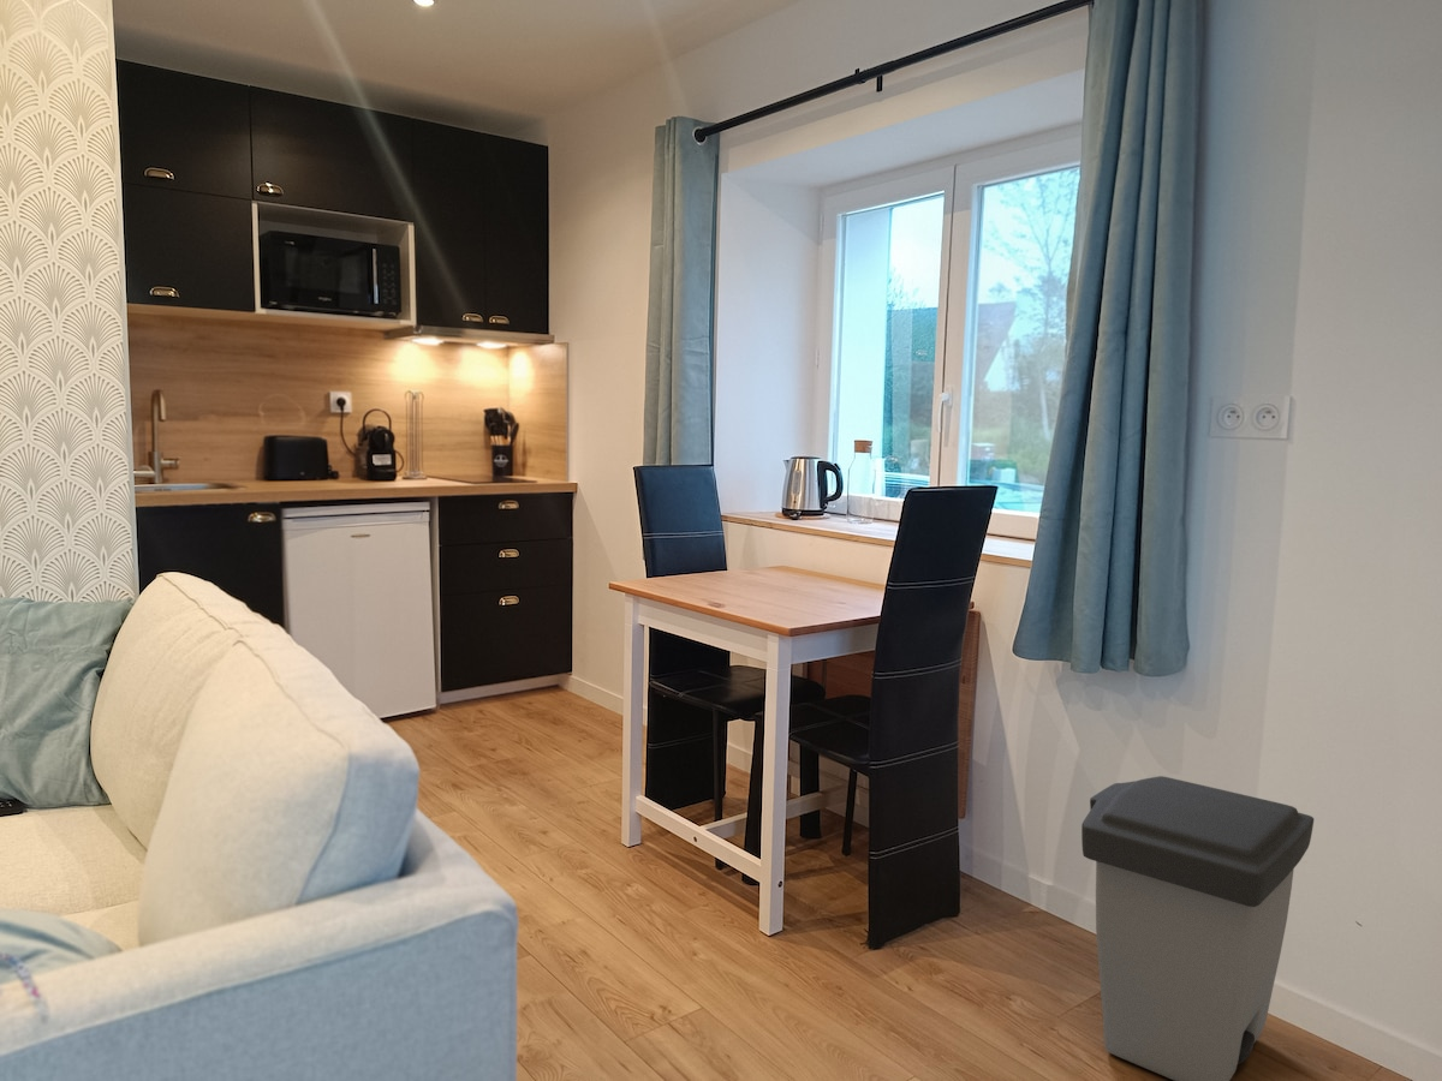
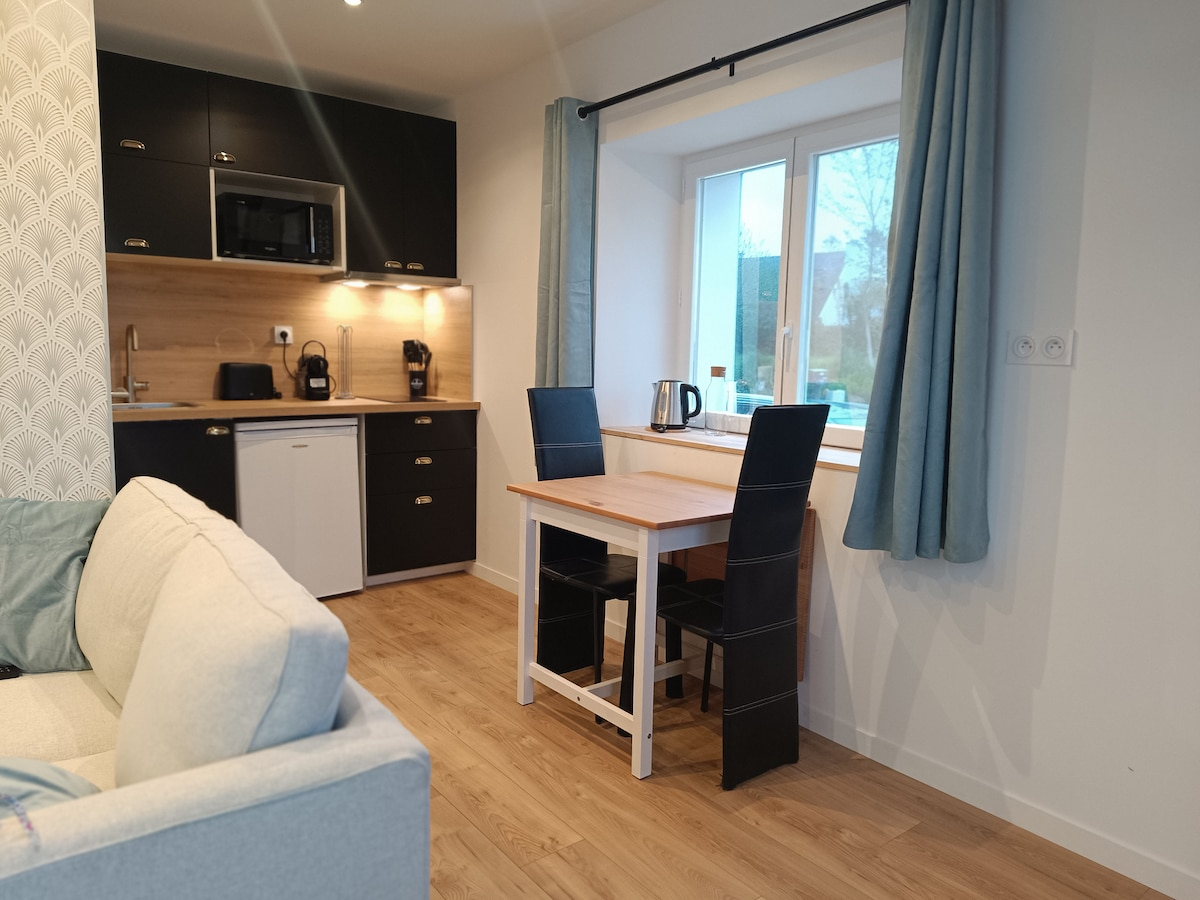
- trash can (1186, 924)
